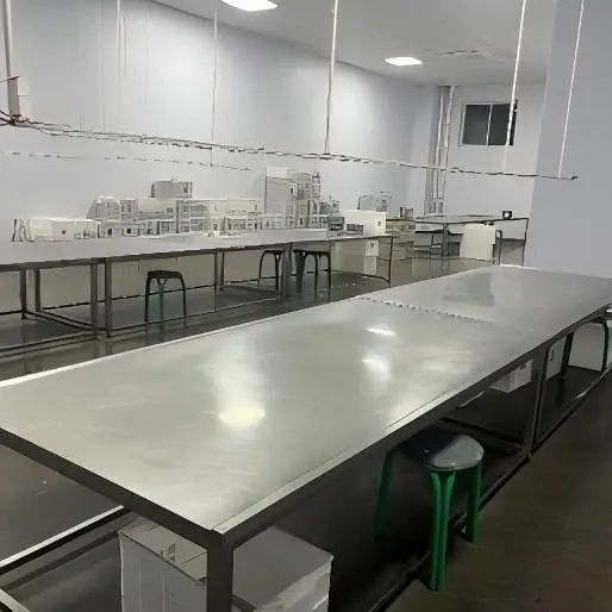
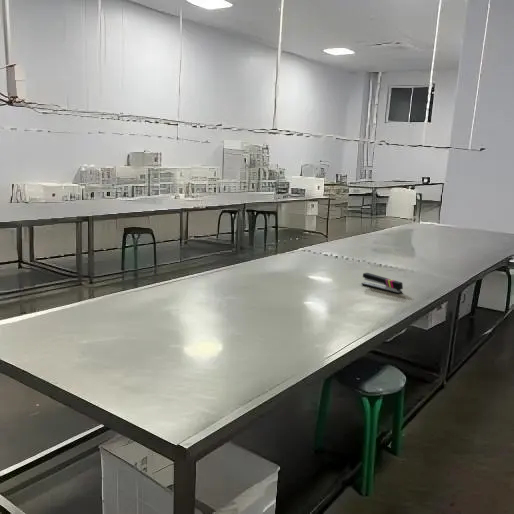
+ stapler (382, 282)
